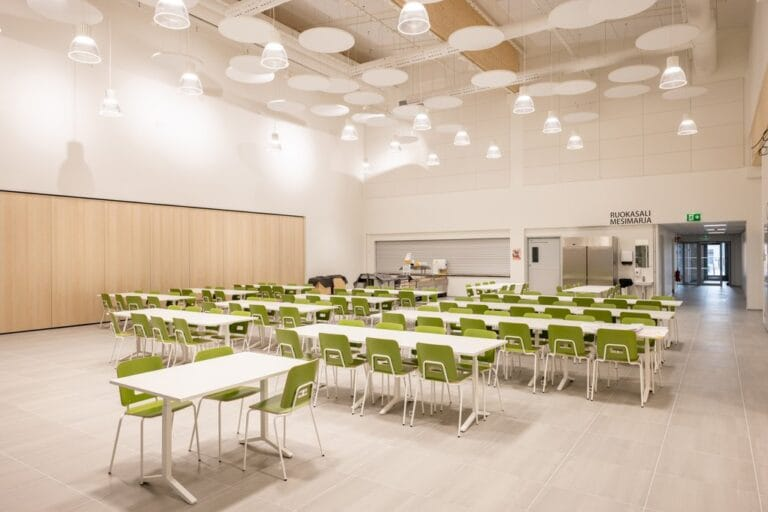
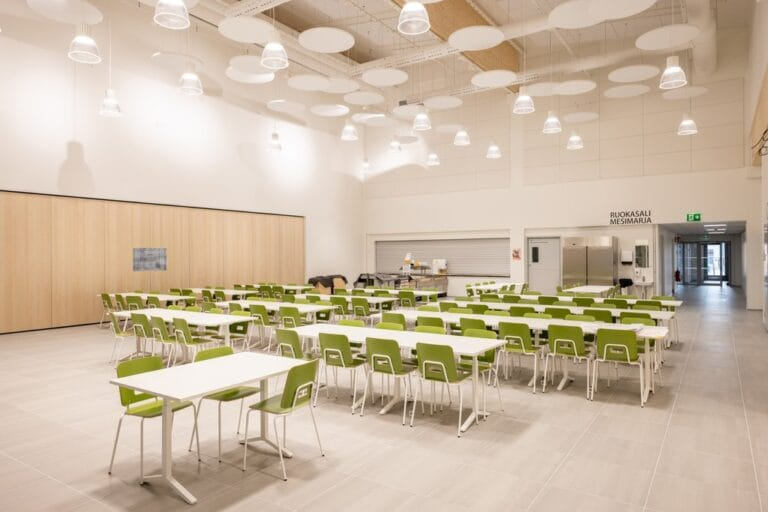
+ wall art (150, 259)
